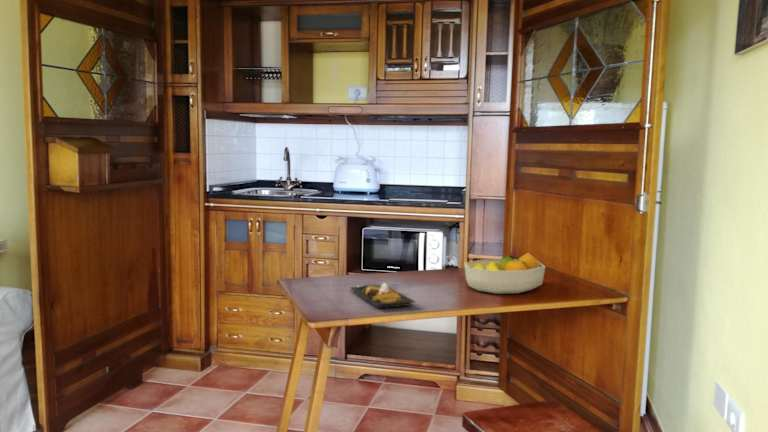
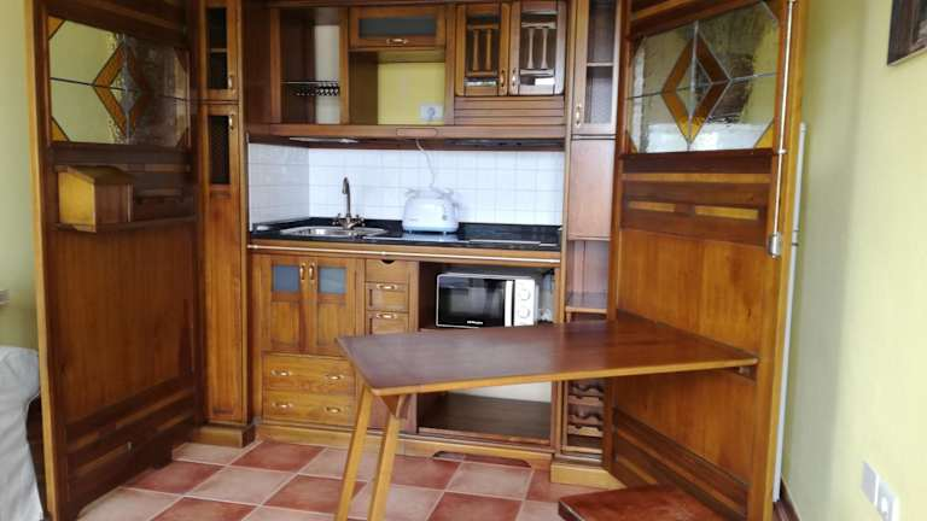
- plate (384, 290)
- fruit bowl (504, 271)
